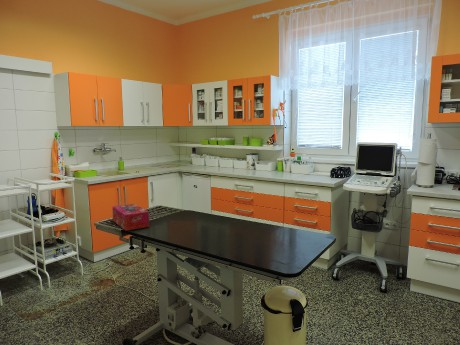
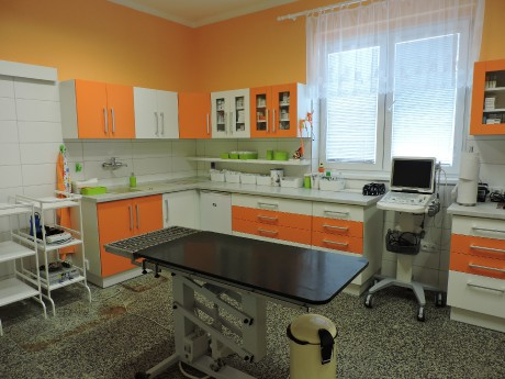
- tissue box (130, 216)
